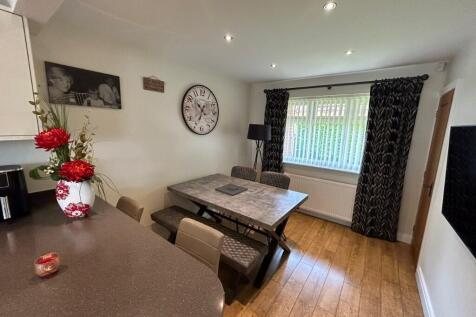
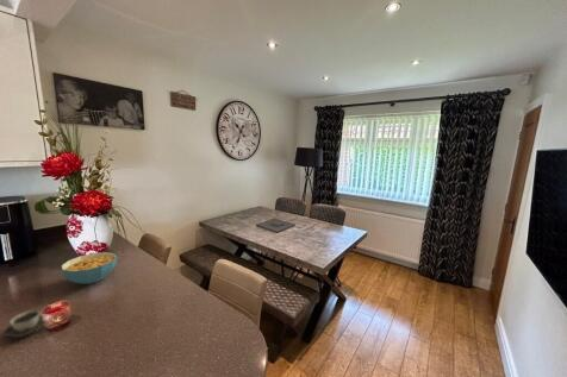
+ cereal bowl (91, 270)
+ cup (26, 323)
